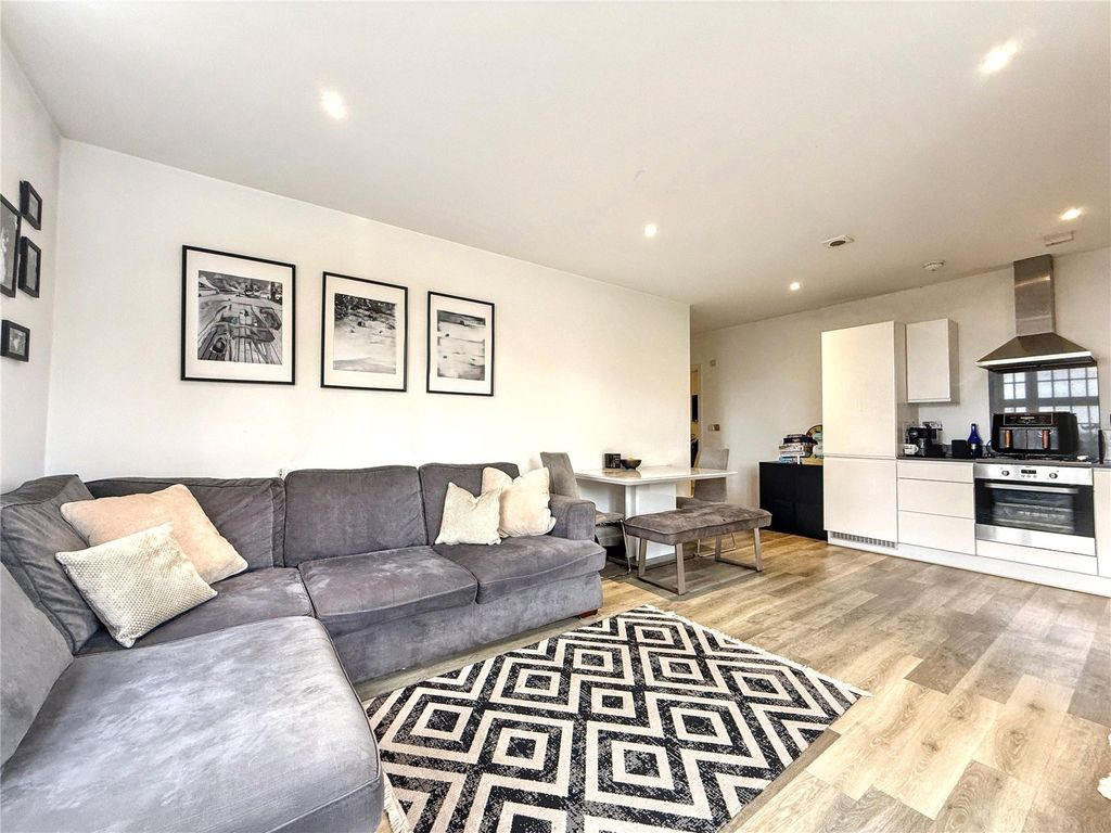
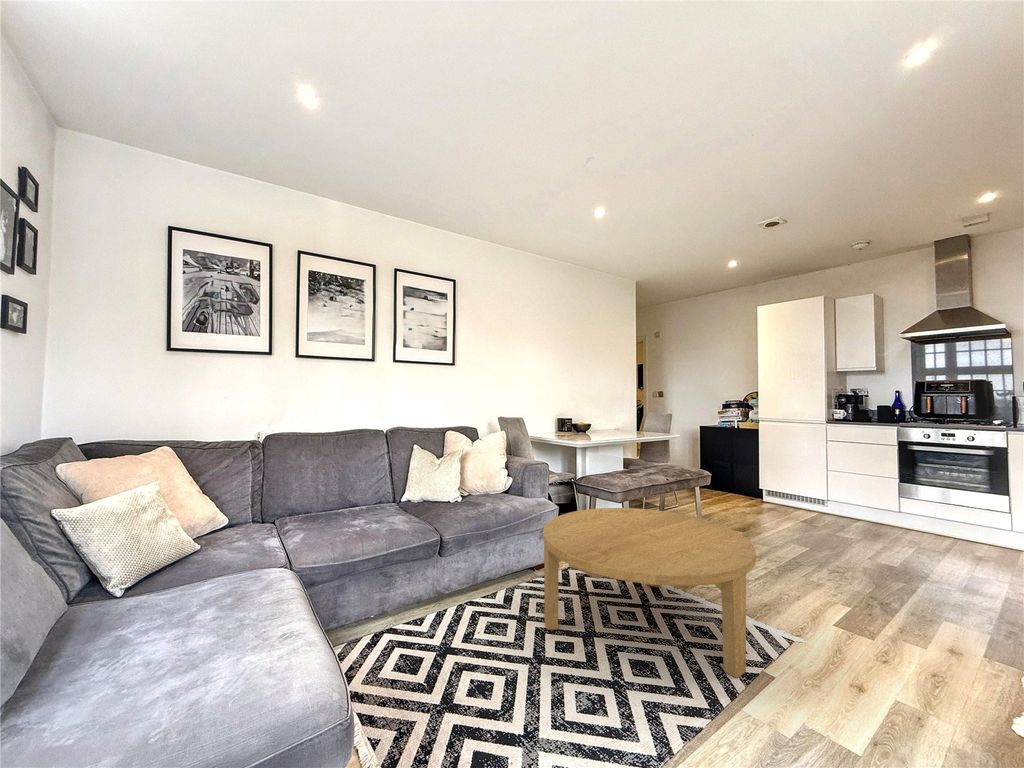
+ coffee table (642, 577)
